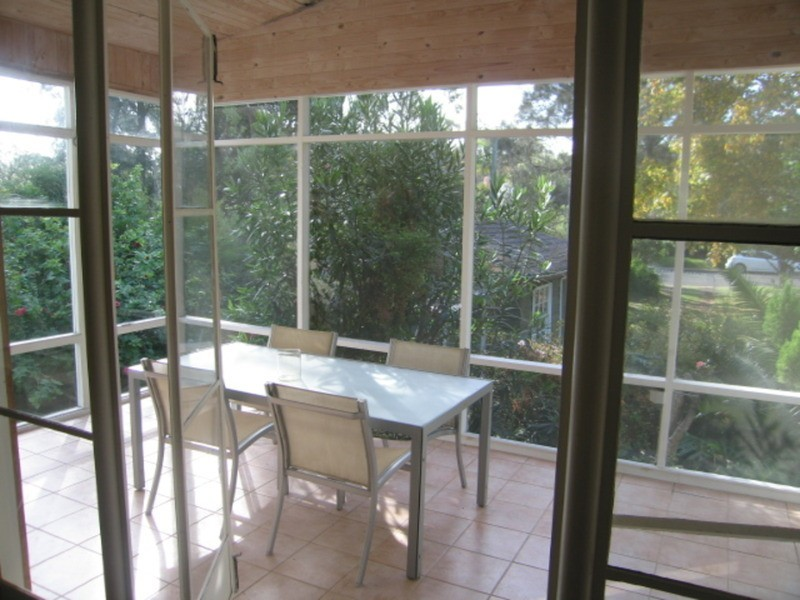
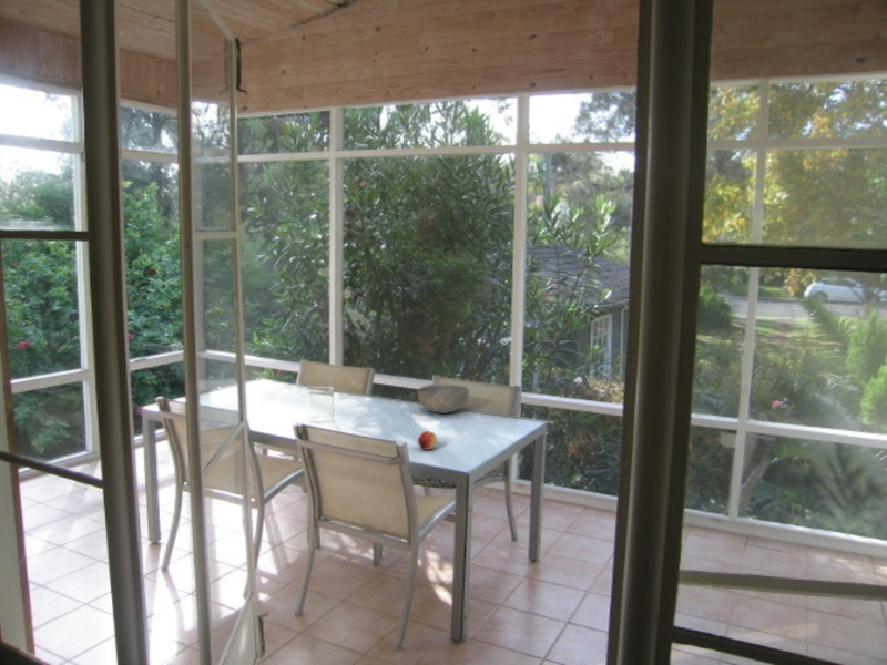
+ bowl (442, 399)
+ fruit (427, 440)
